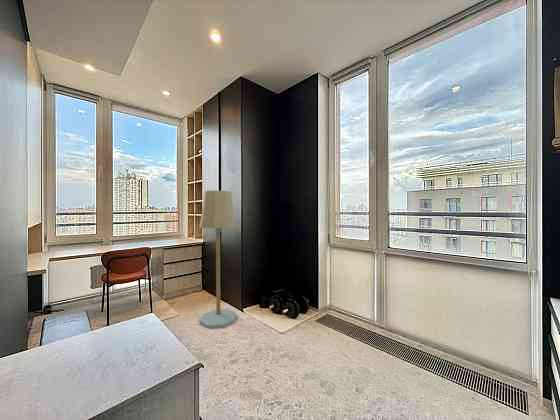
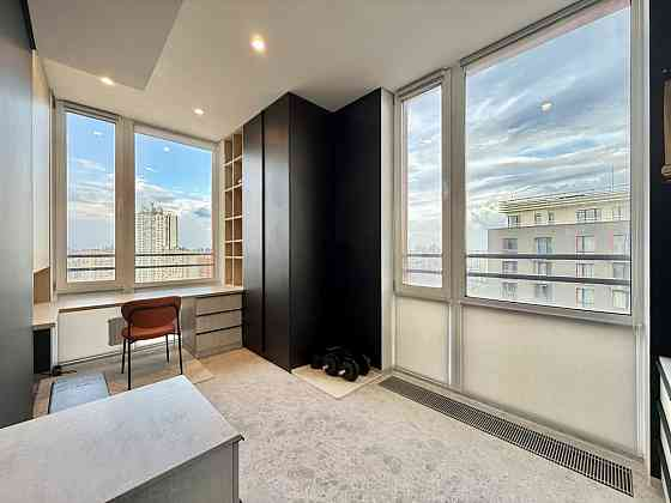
- floor lamp (218, 255)
